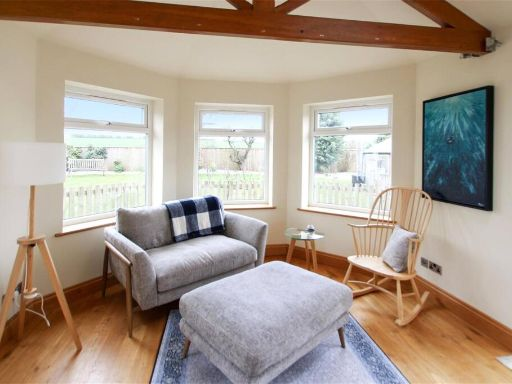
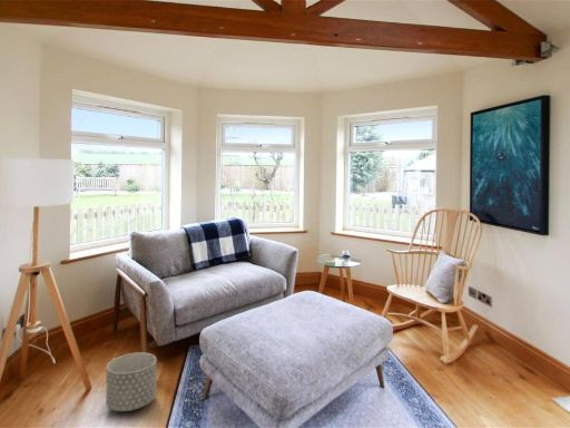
+ planter (131, 383)
